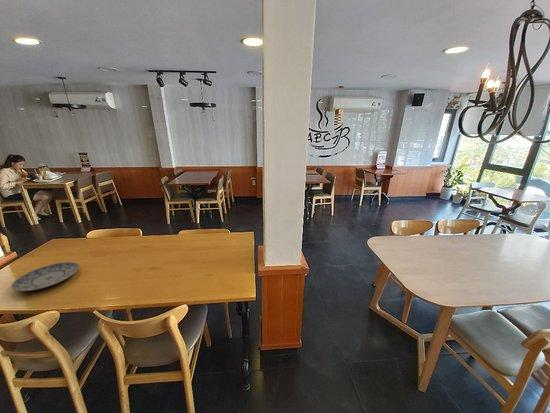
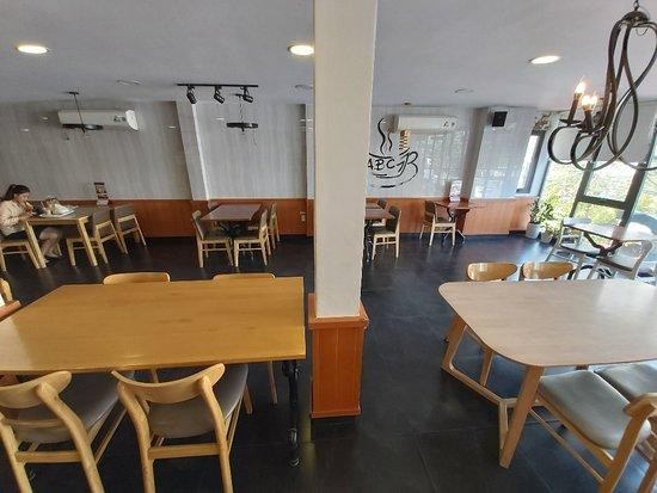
- plate (48, 277)
